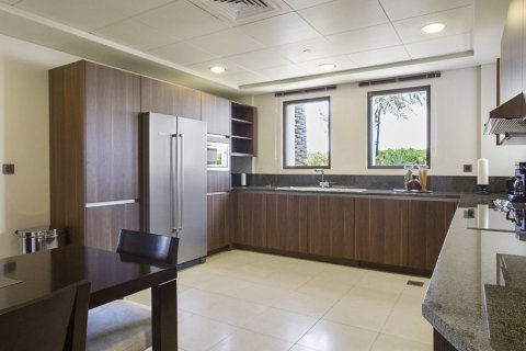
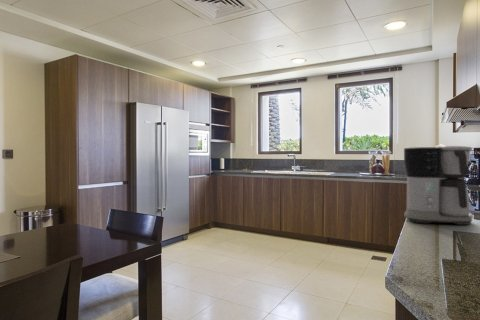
+ coffee maker (438, 184)
